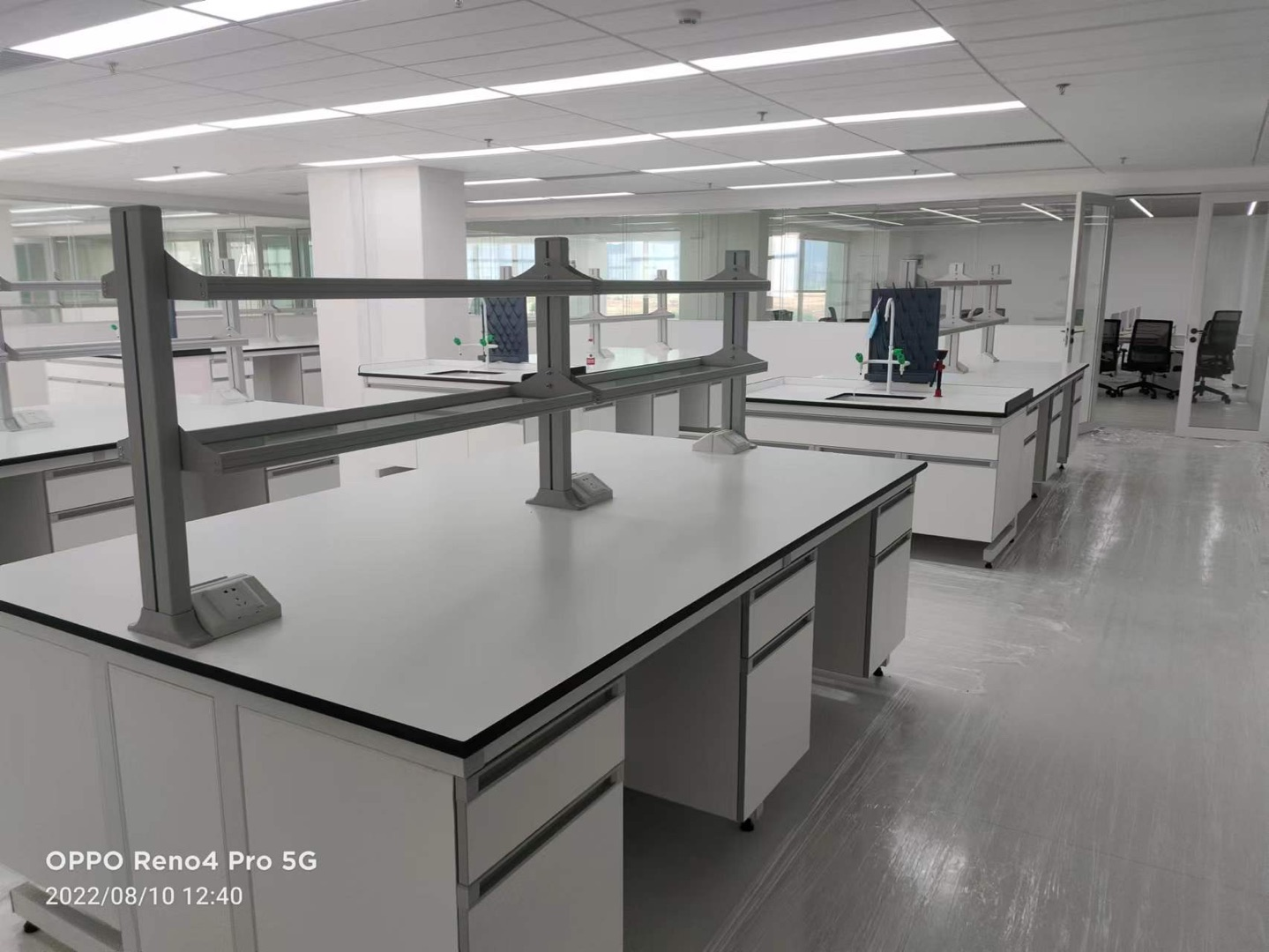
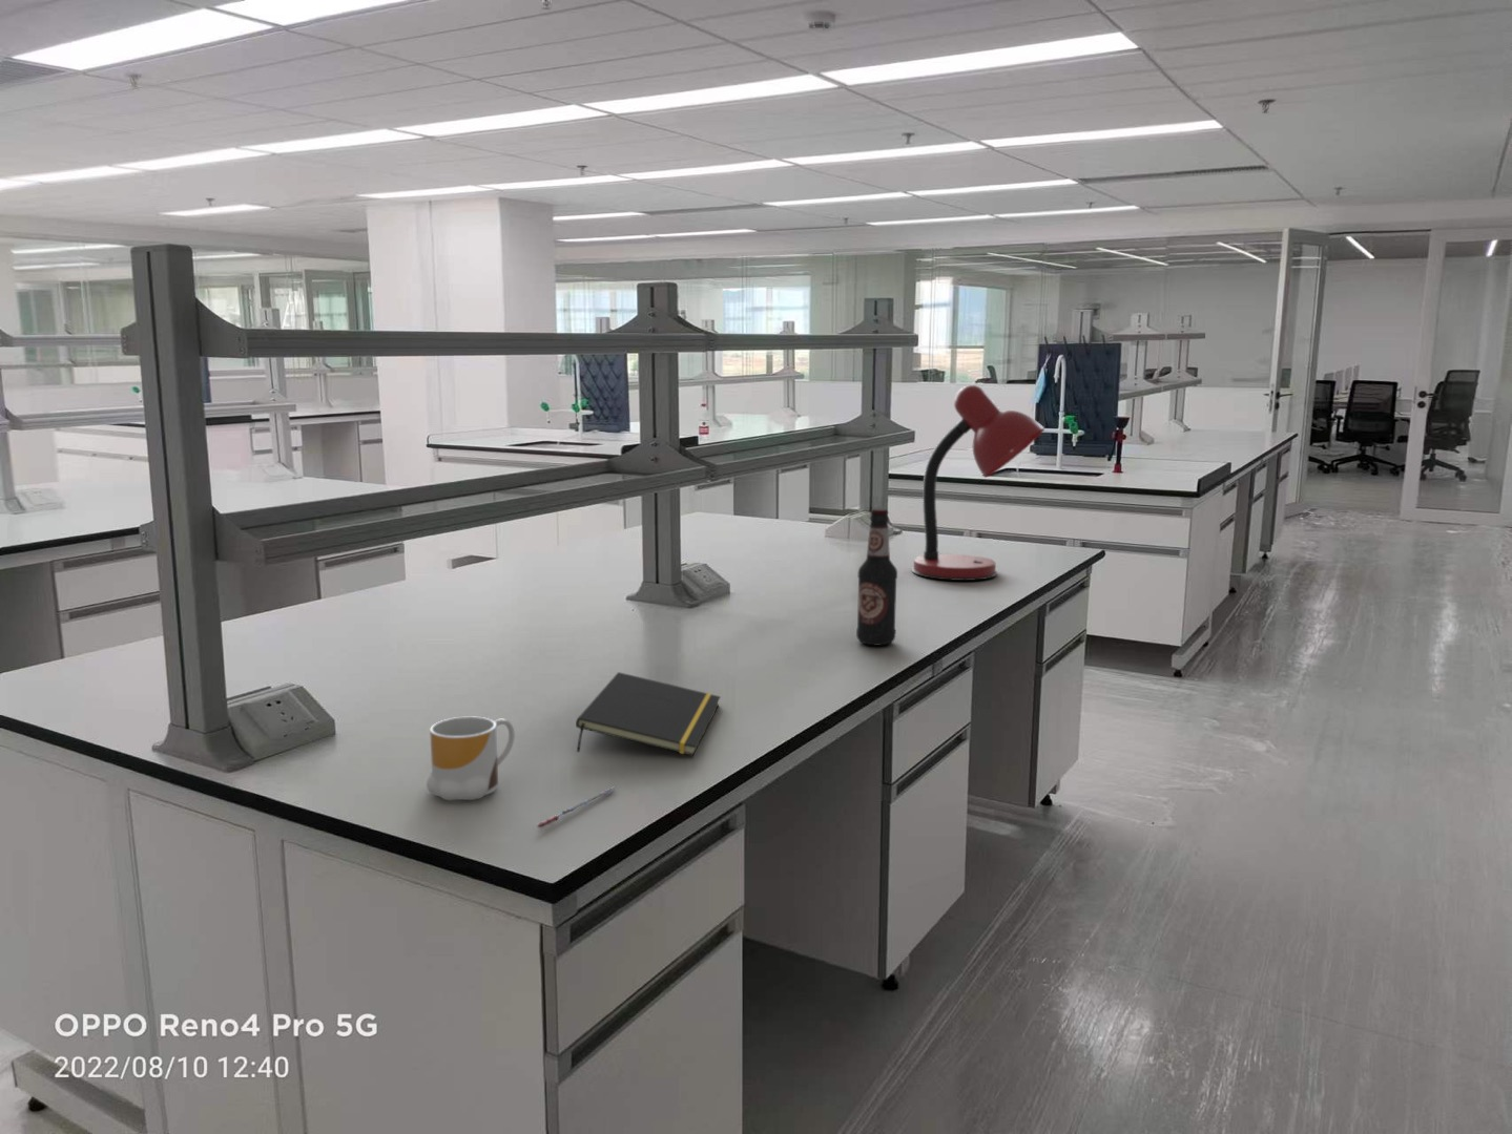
+ mug (475, 755)
+ bottle (877, 577)
+ desk lamp (983, 475)
+ pen (578, 805)
+ notepad (653, 711)
